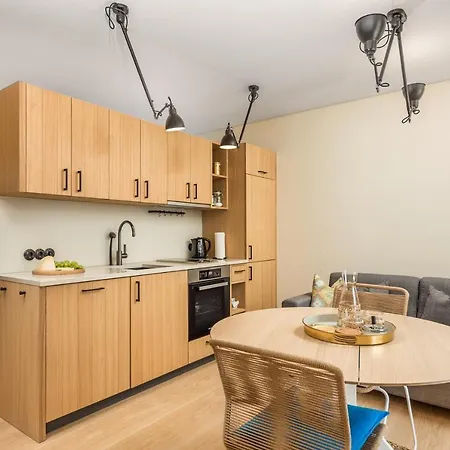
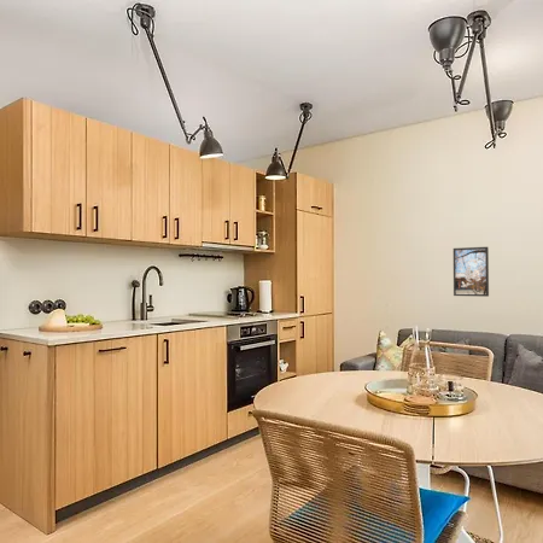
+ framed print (471, 272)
